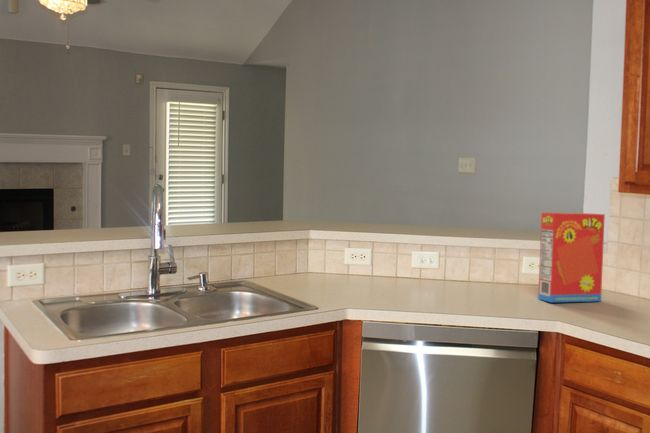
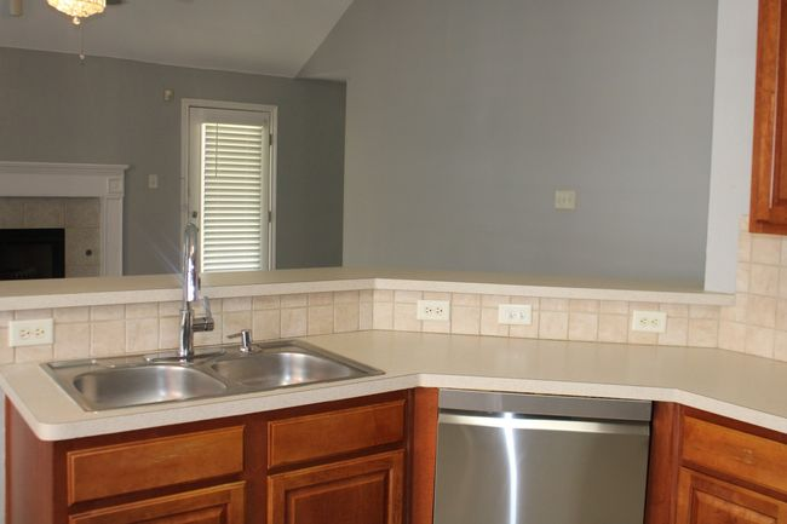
- cereal box (571, 256)
